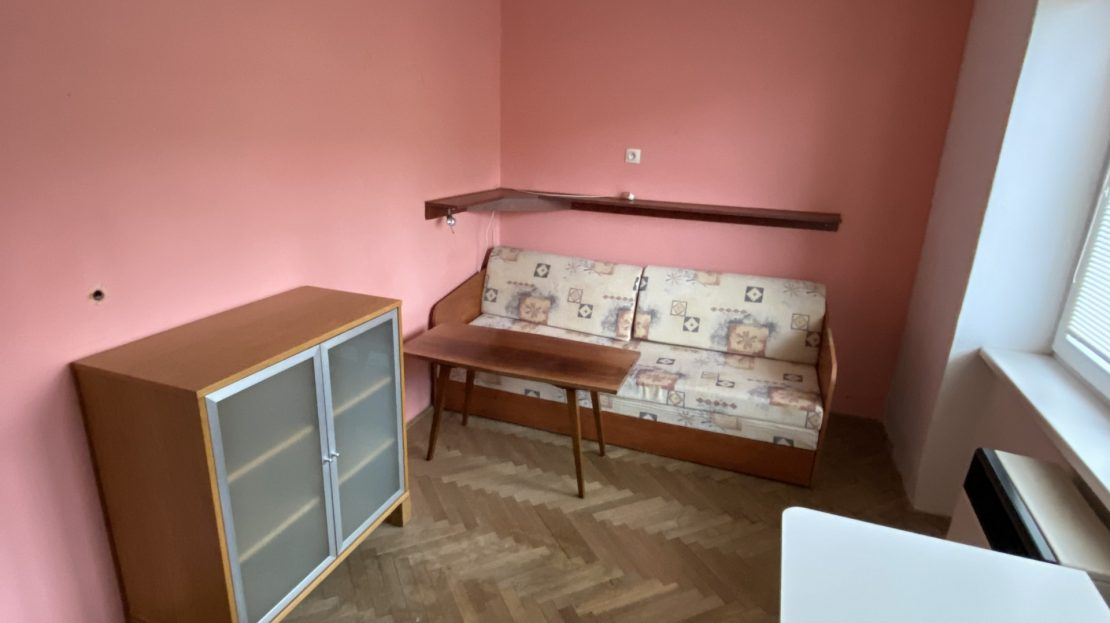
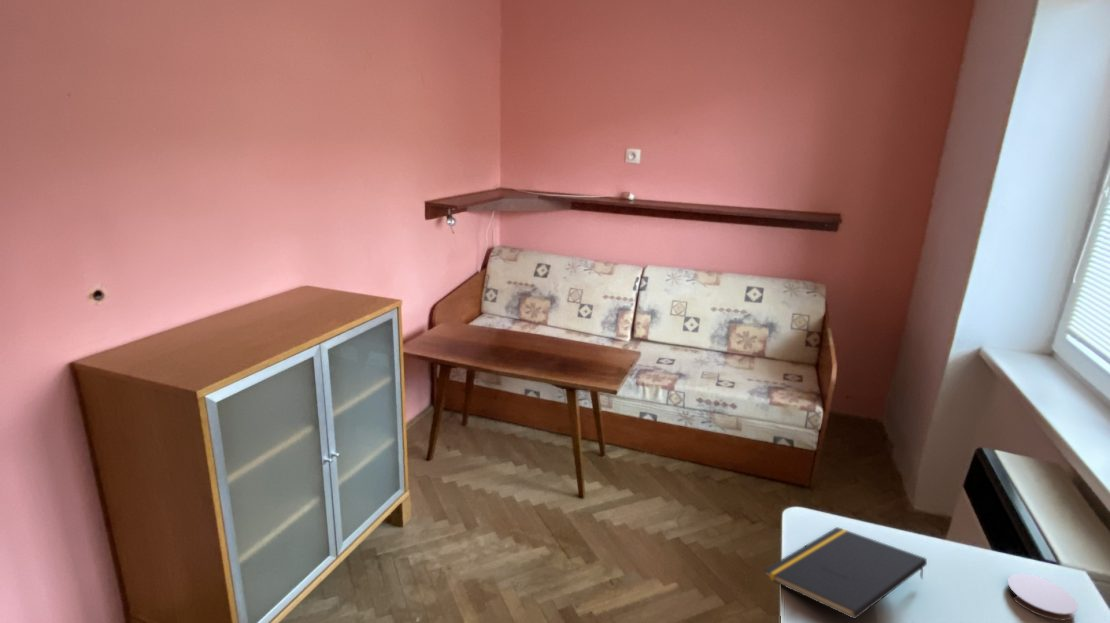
+ notepad (845, 567)
+ coaster (1040, 596)
